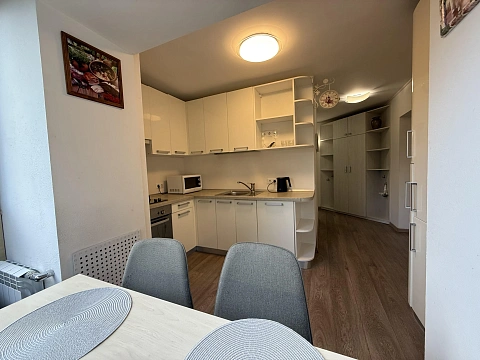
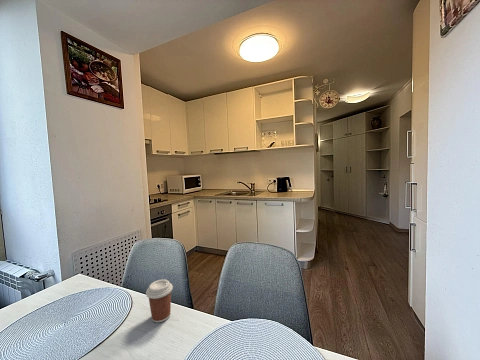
+ coffee cup (160, 300)
